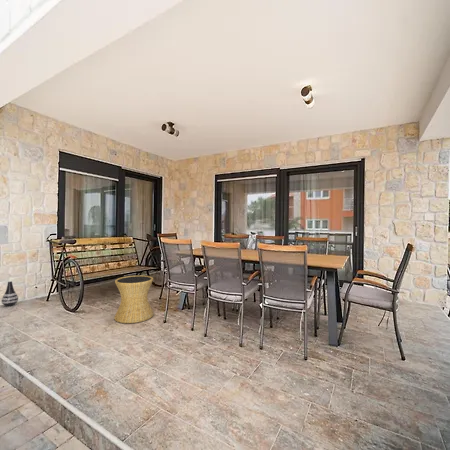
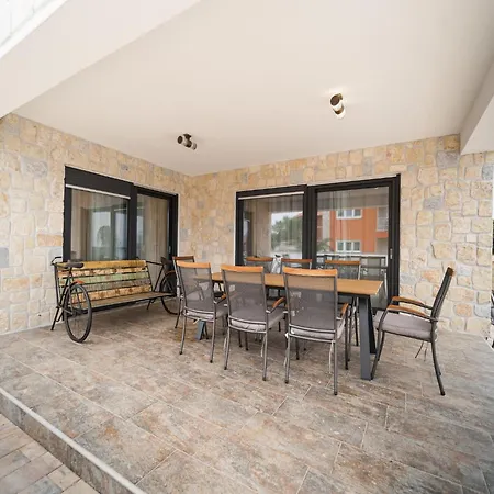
- vase (10, 293)
- side table (134, 297)
